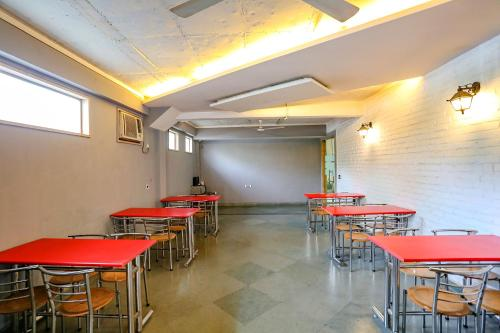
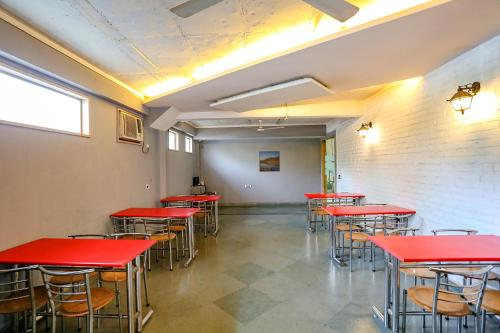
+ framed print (269, 161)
